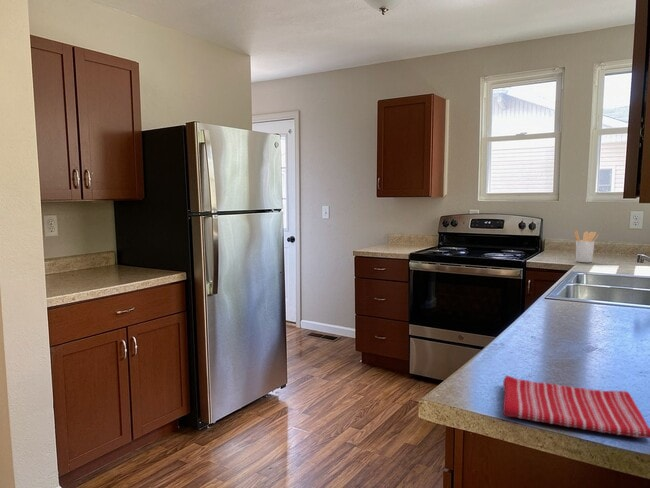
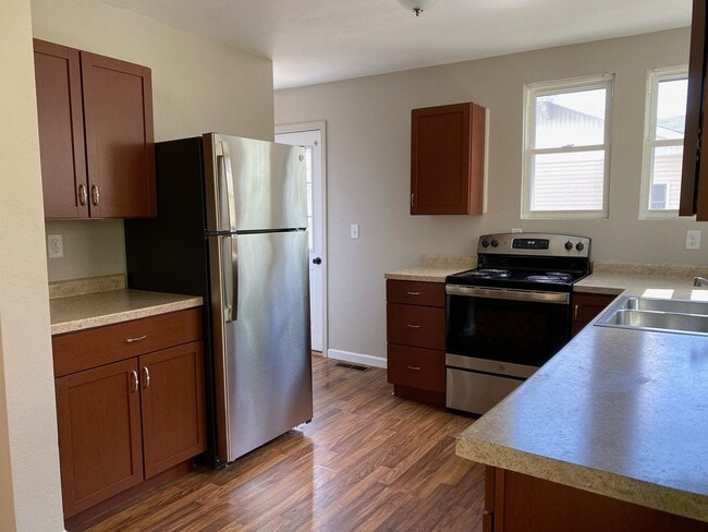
- utensil holder (586, 245)
- dish towel (568, 403)
